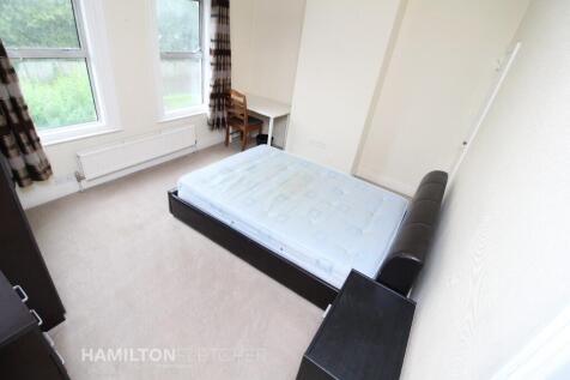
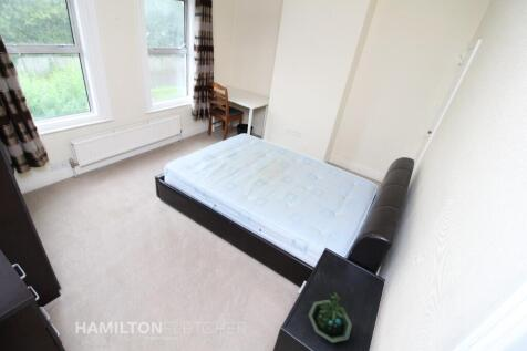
+ terrarium (337, 304)
